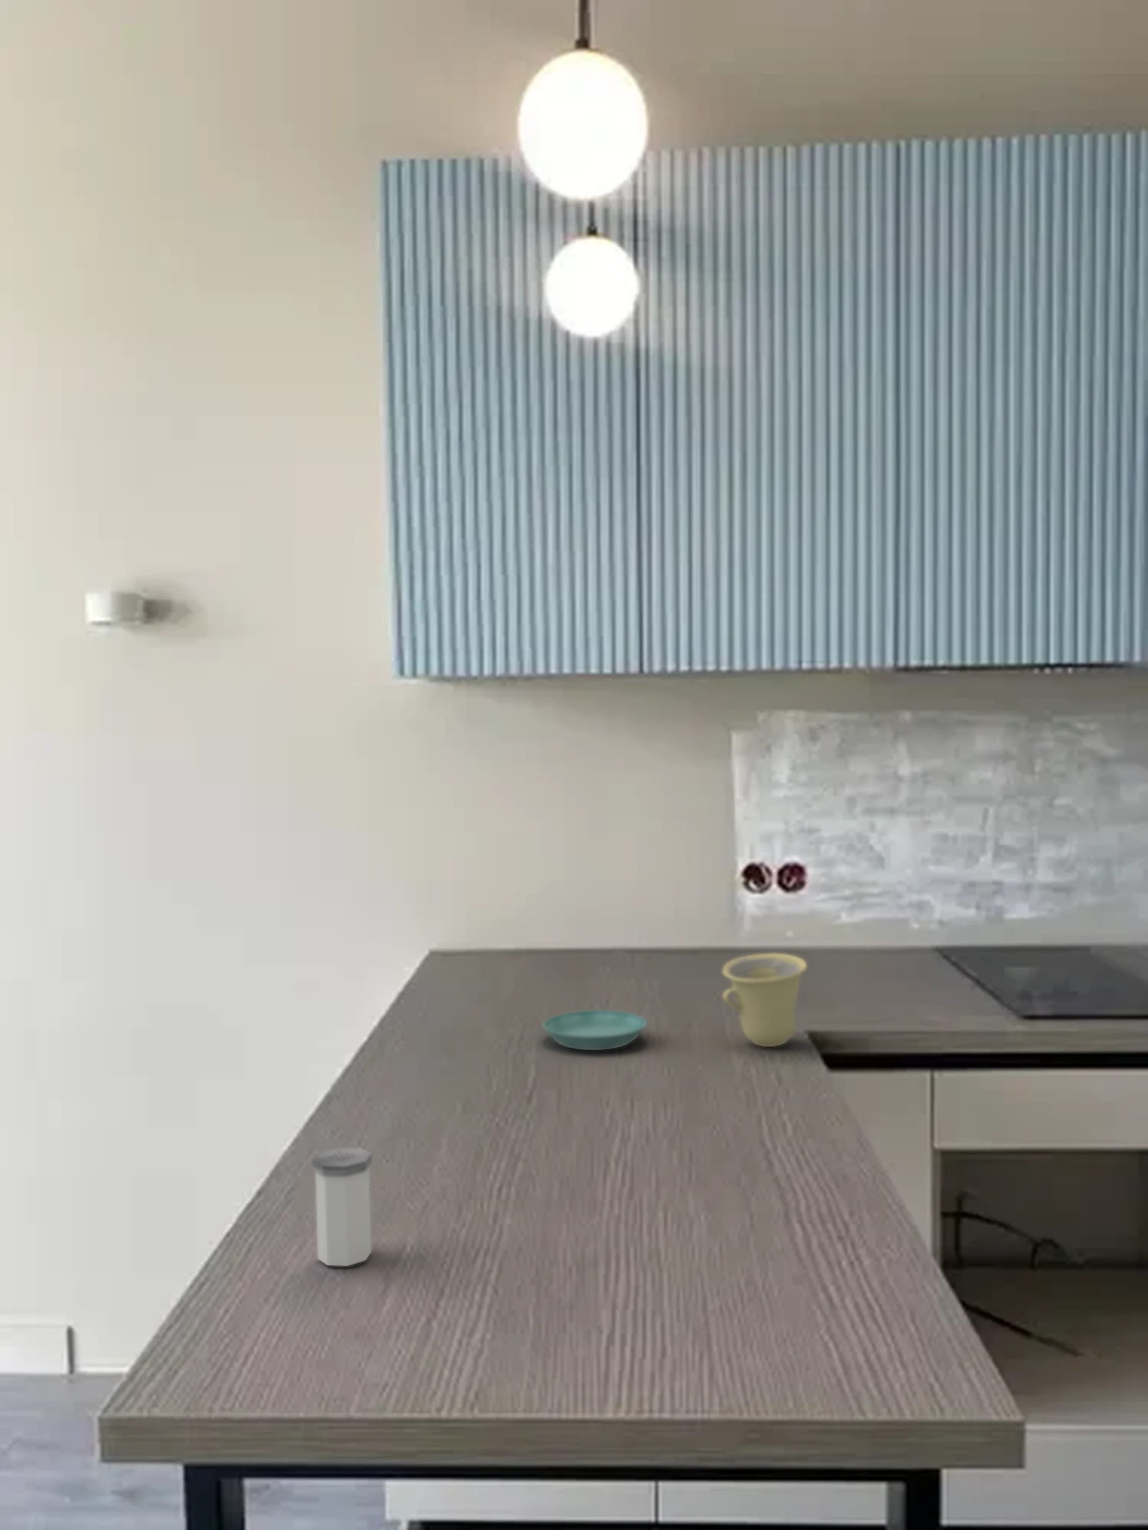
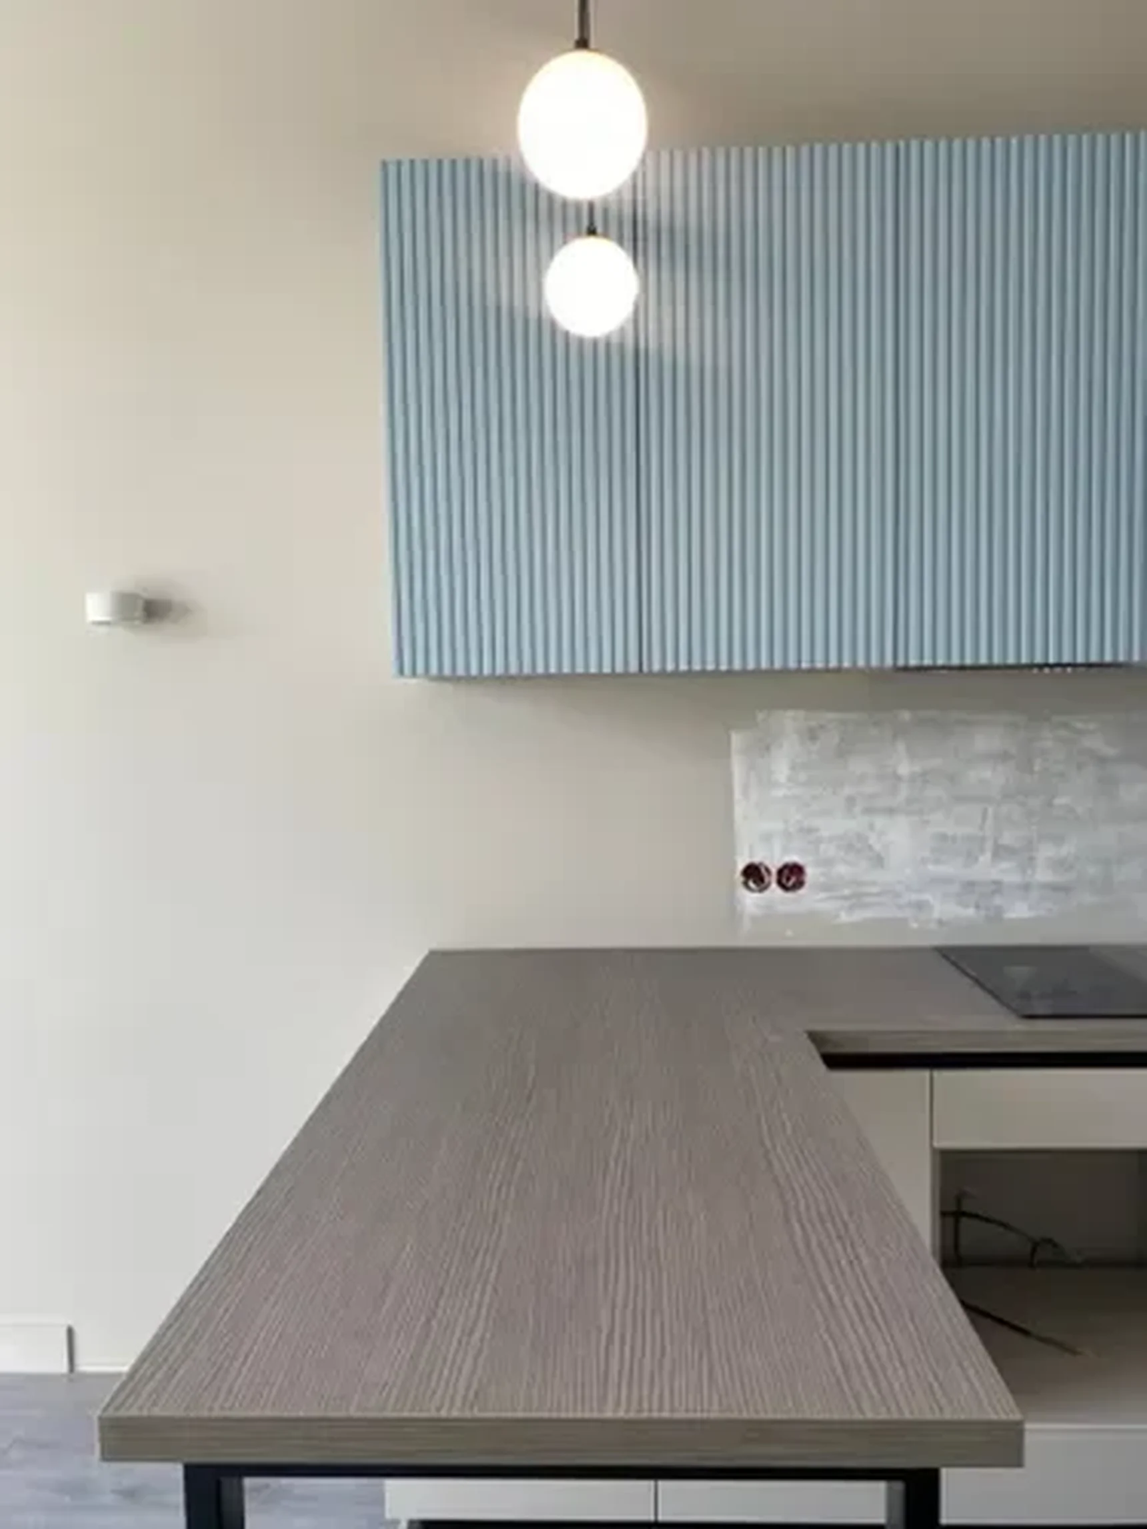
- salt shaker (342, 1206)
- cup (765, 1002)
- saucer (594, 1032)
